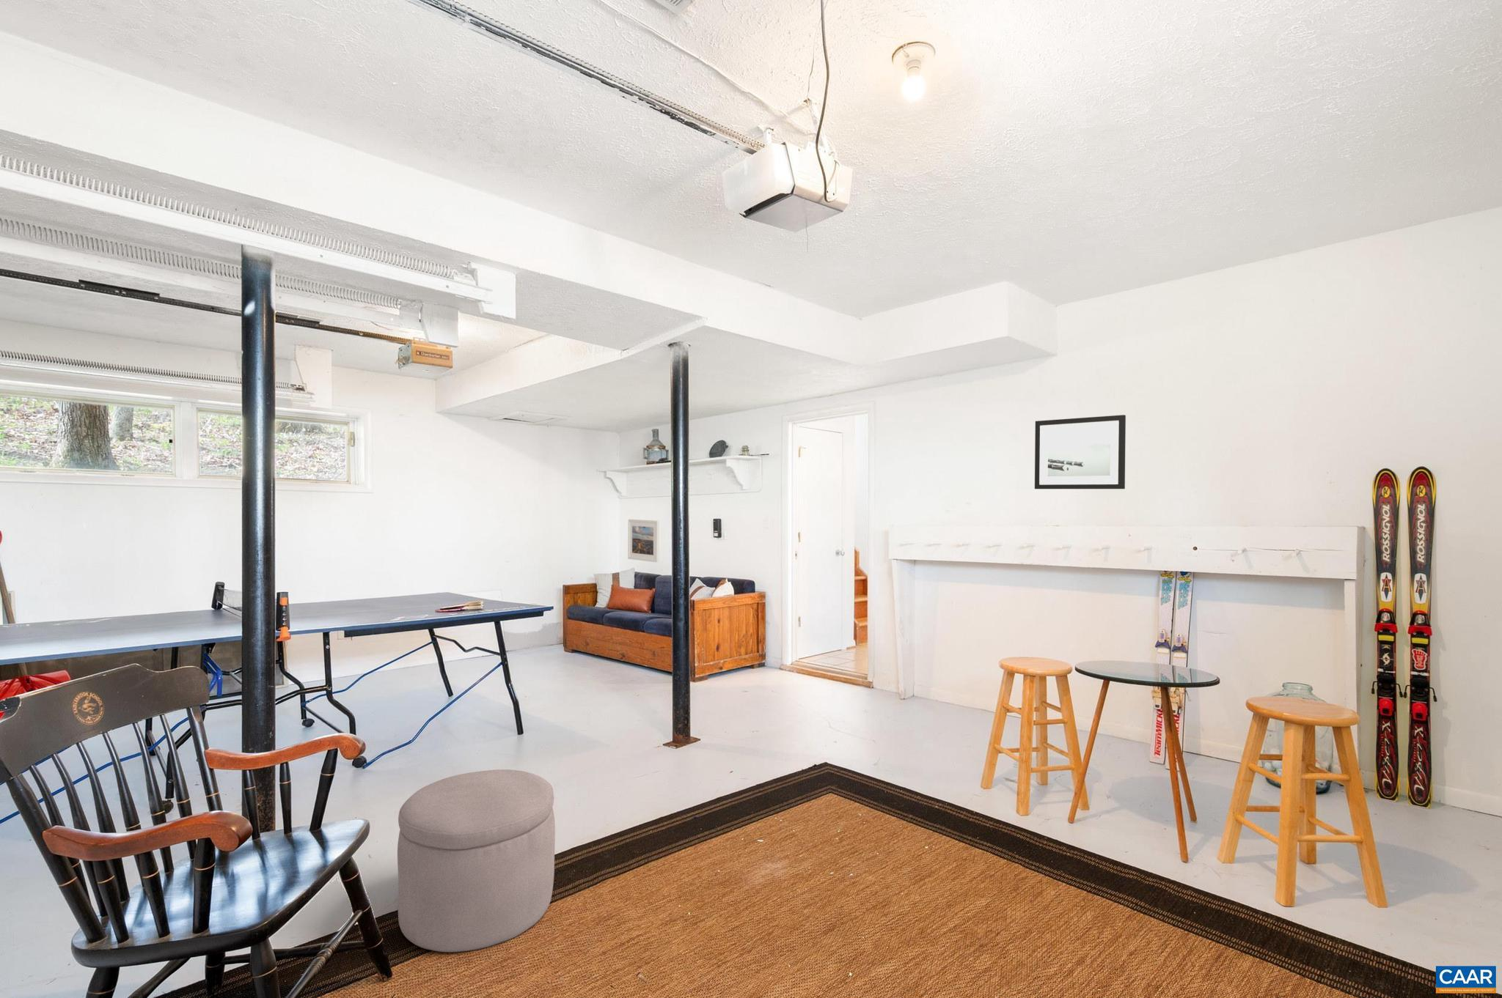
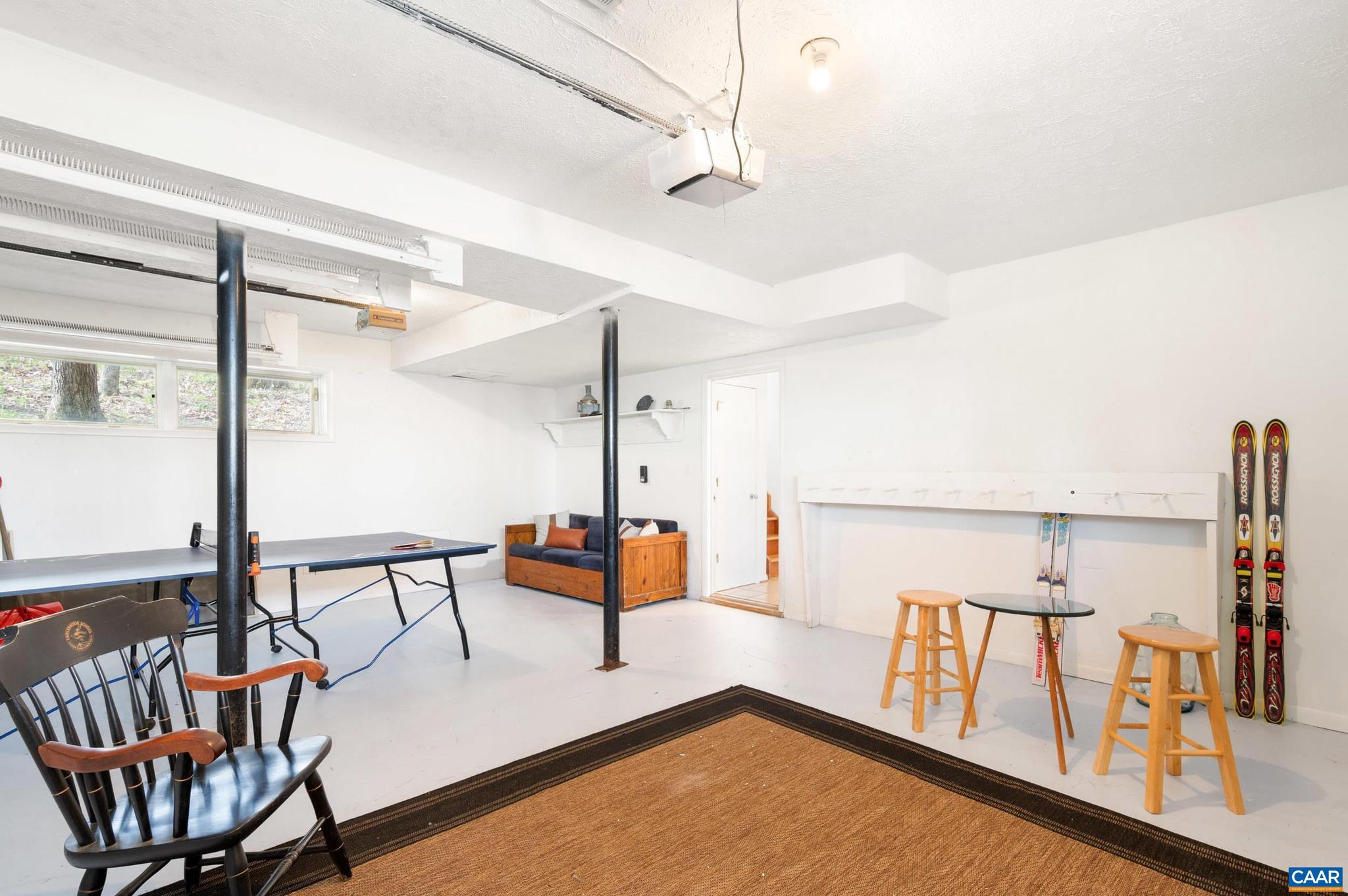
- wall art (1079, 453)
- ottoman (478, 850)
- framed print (643, 540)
